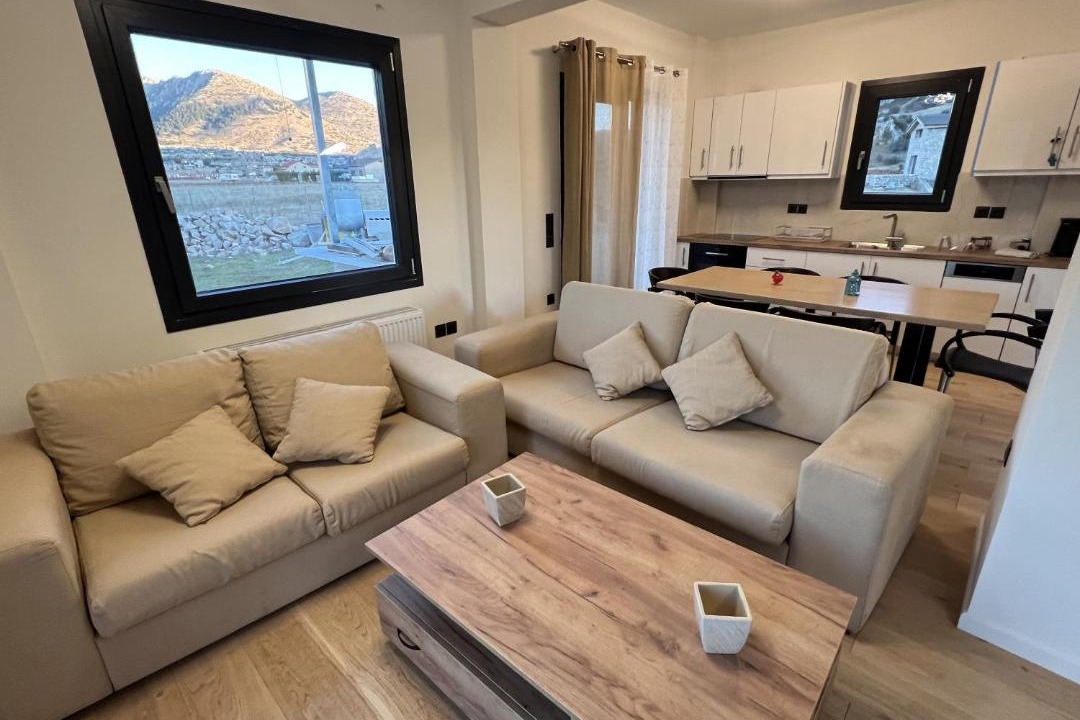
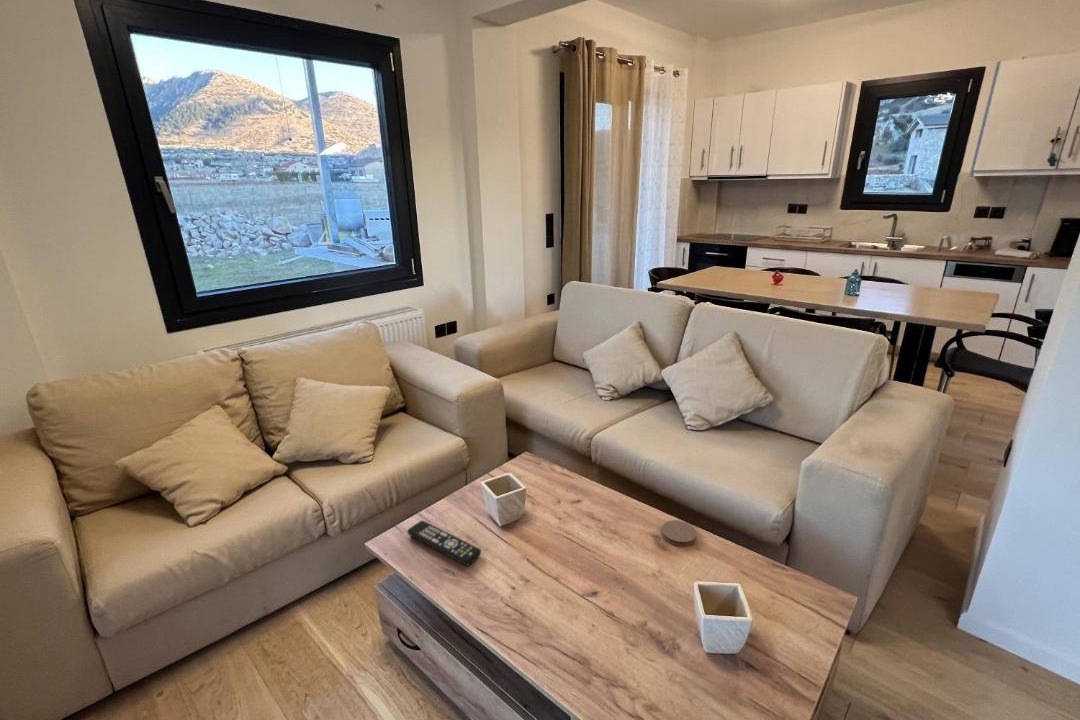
+ coaster (678, 532)
+ remote control (443, 542)
